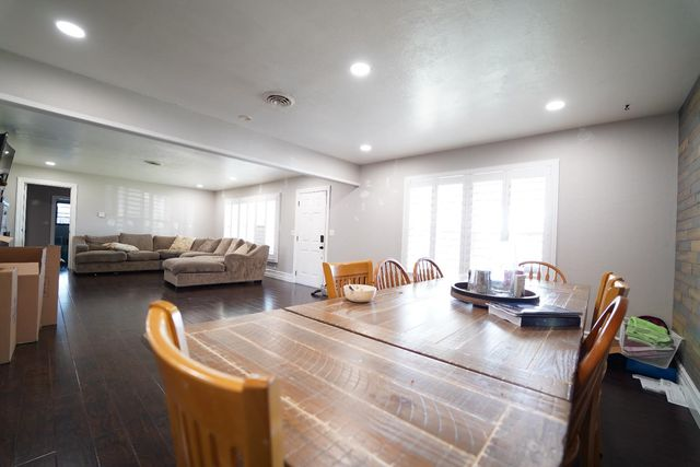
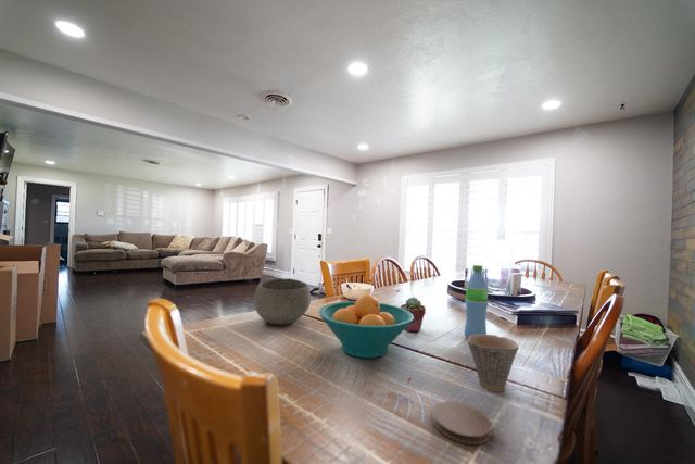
+ water bottle (476, 301)
+ potted succulent (413, 313)
+ fruit bowl (365, 322)
+ bowl (282, 301)
+ coaster (460, 421)
+ cup (491, 363)
